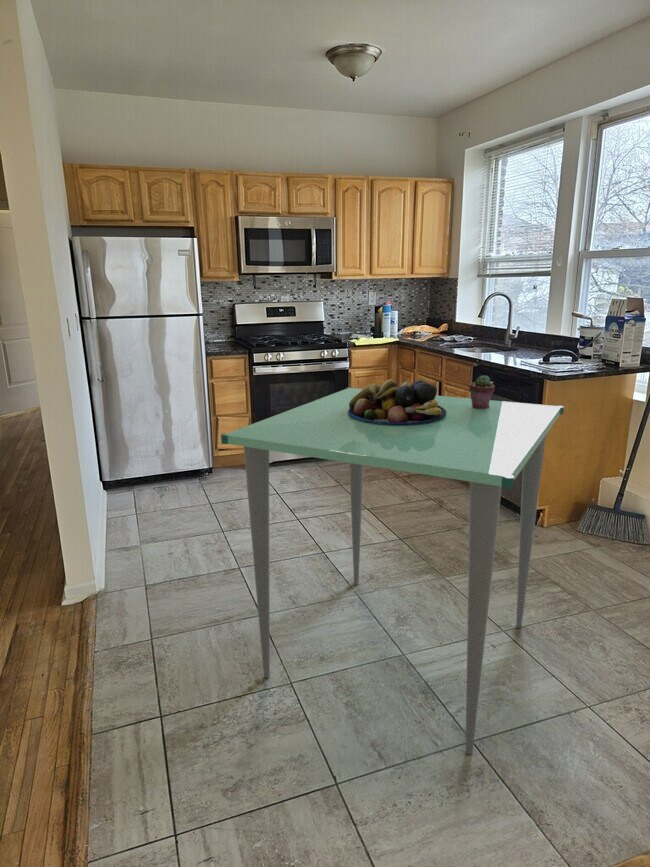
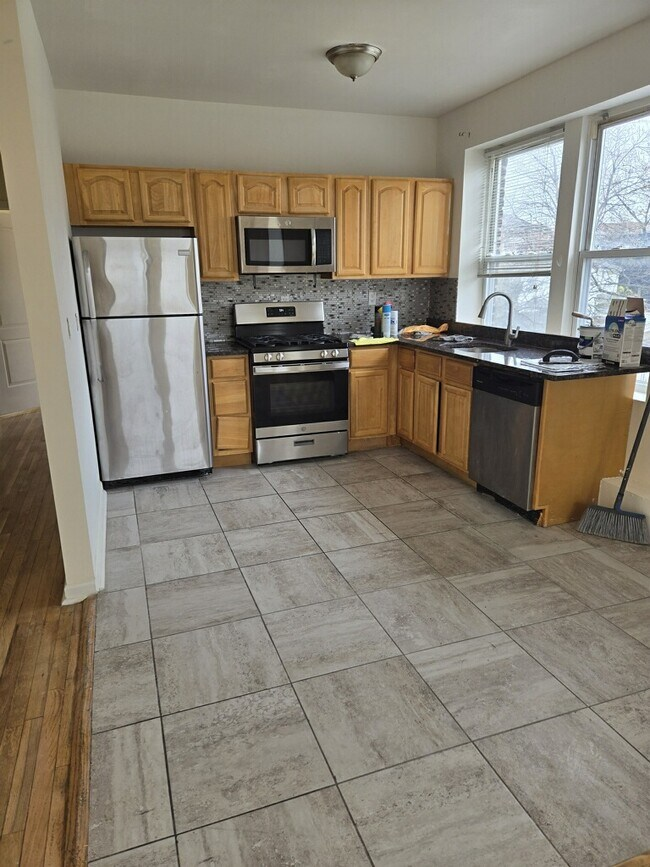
- potted succulent (481, 390)
- dining table (360, 536)
- fruit bowl (396, 395)
